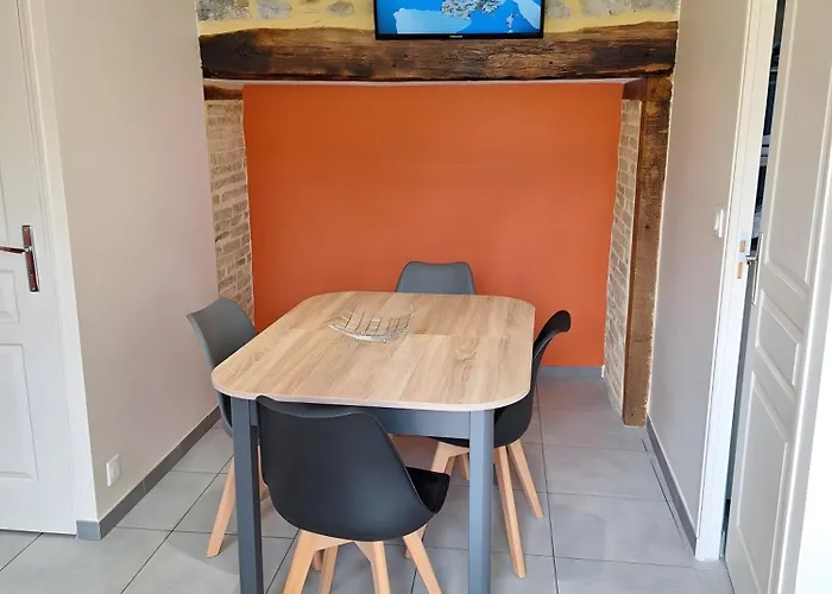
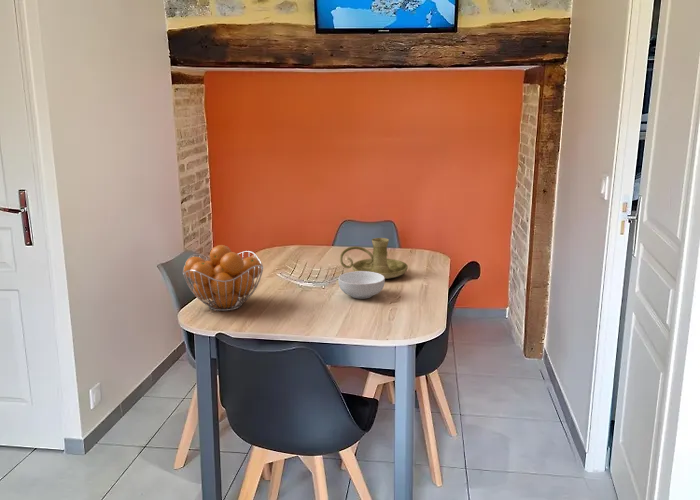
+ fruit basket (223, 277)
+ candle holder (373, 257)
+ cereal bowl (361, 286)
